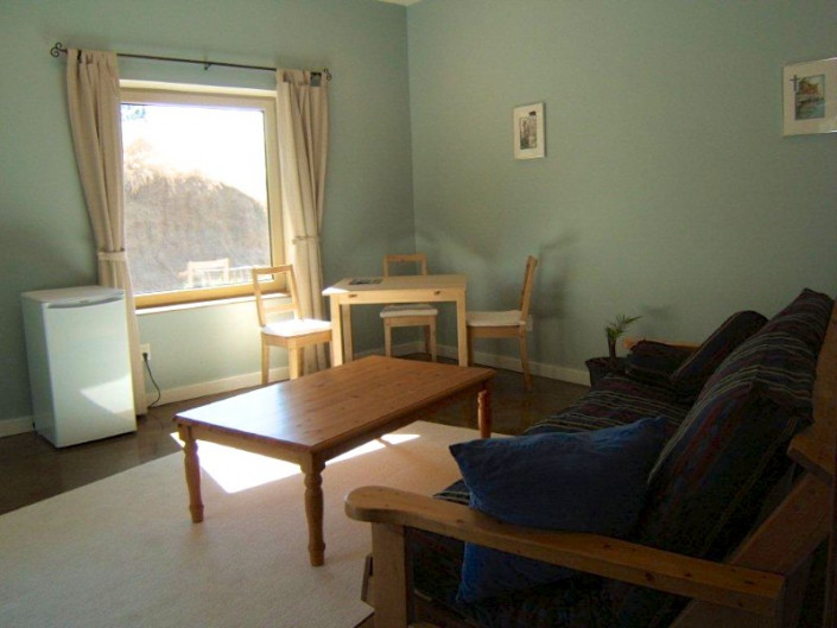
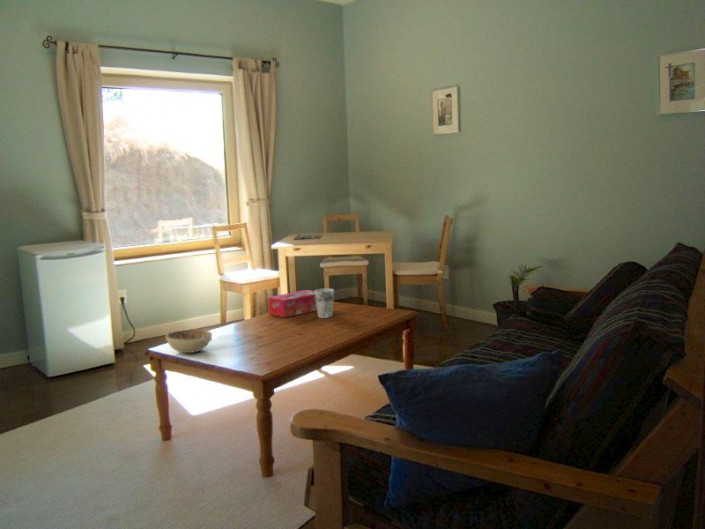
+ cup (324, 303)
+ decorative bowl (189, 342)
+ tissue box (296, 303)
